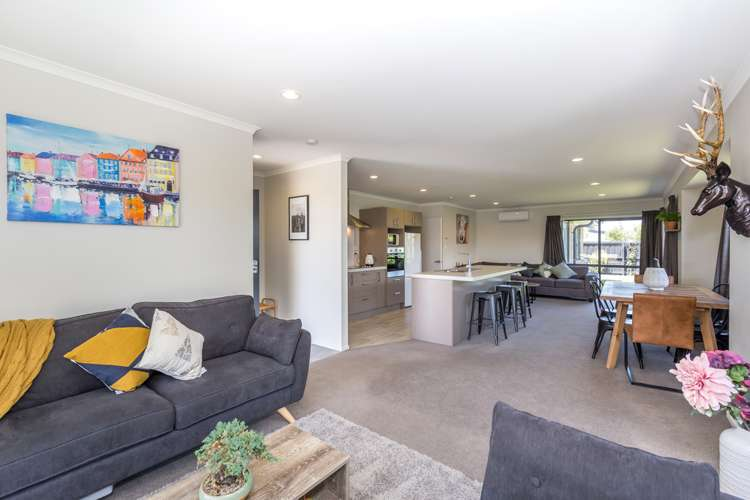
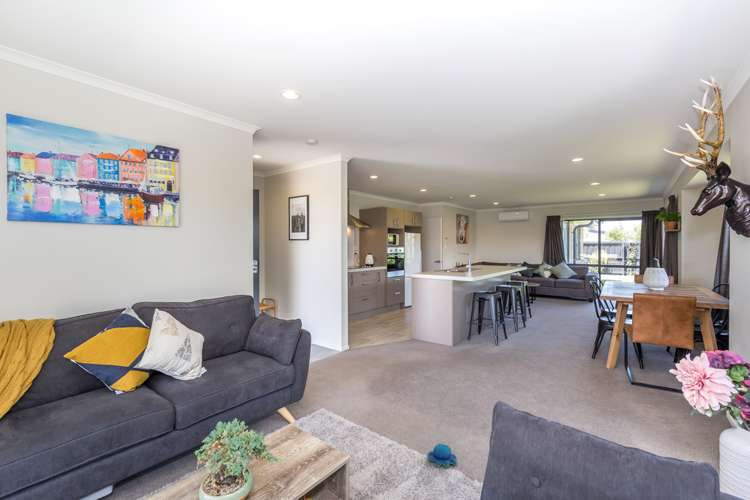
+ plush toy (442, 452)
